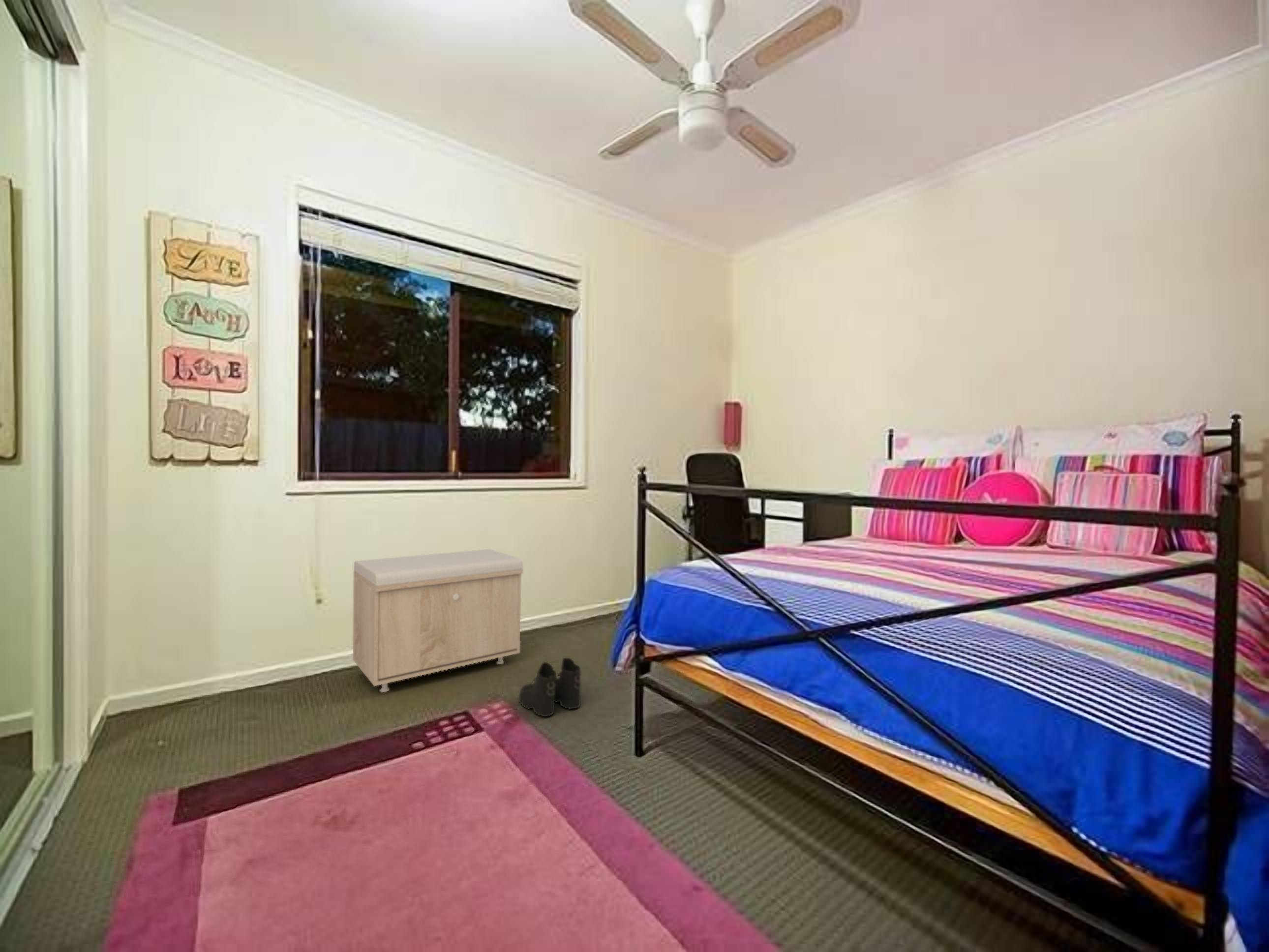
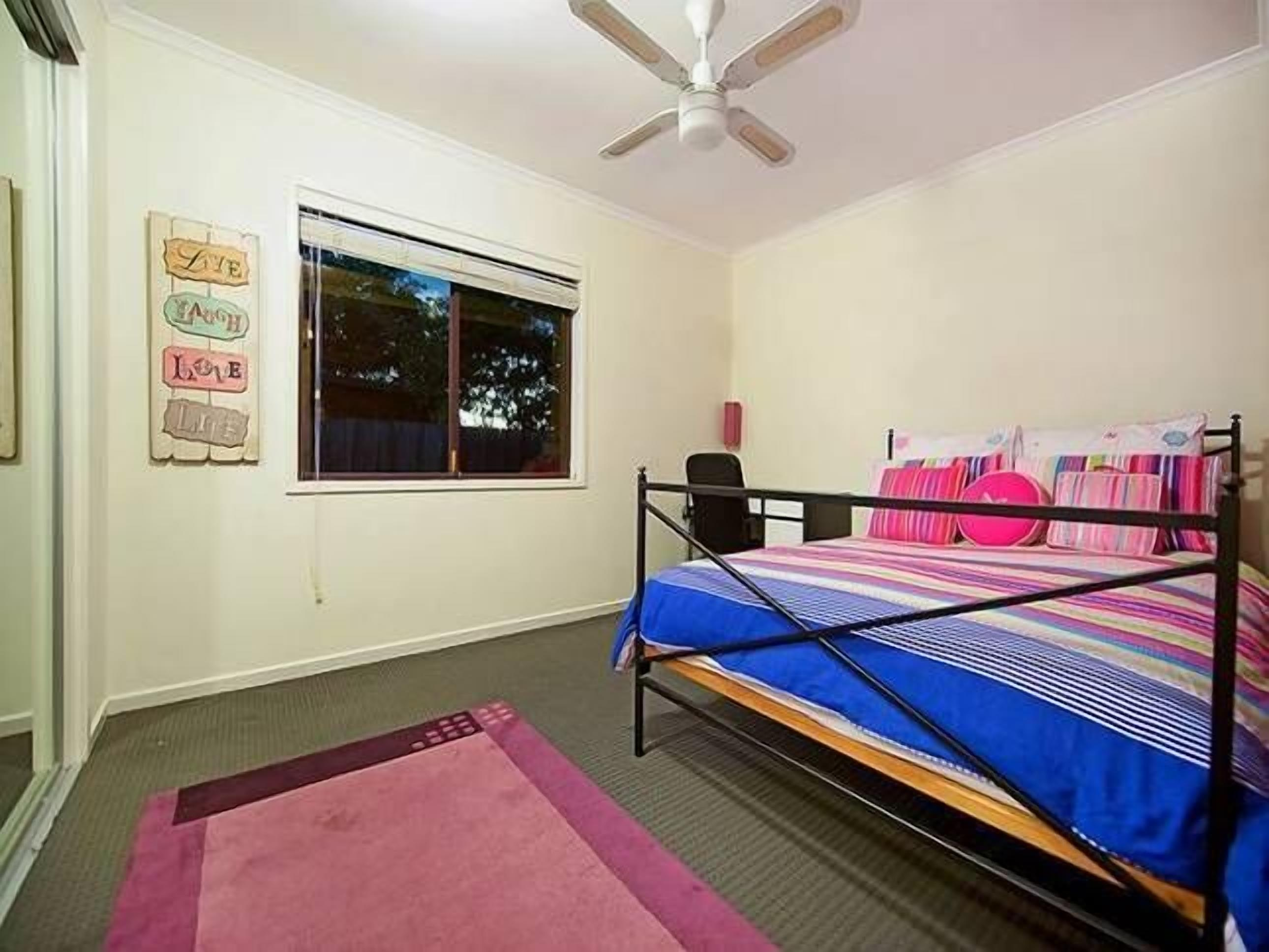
- boots (550, 681)
- storage bench (439, 614)
